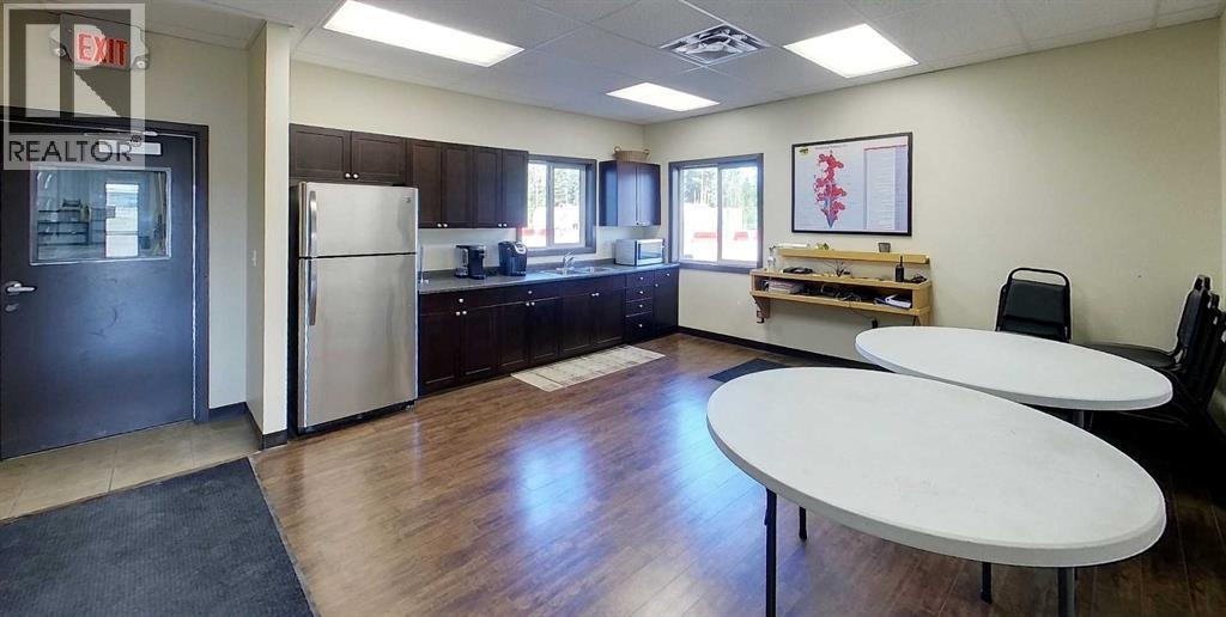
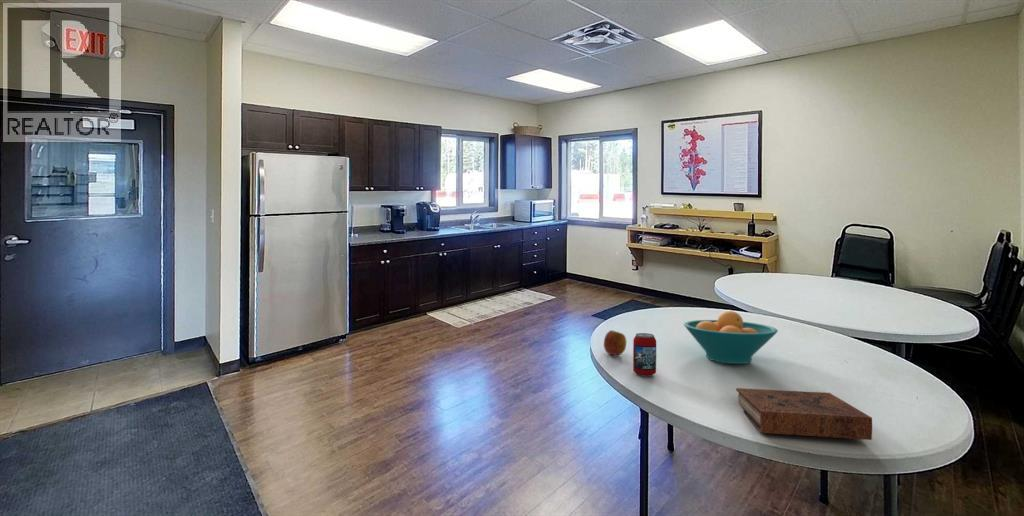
+ fruit bowl (728, 335)
+ book (797, 411)
+ apple (614, 342)
+ beverage can (644, 354)
